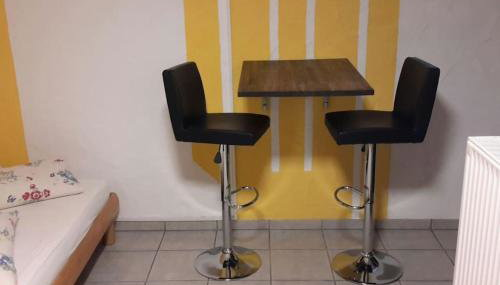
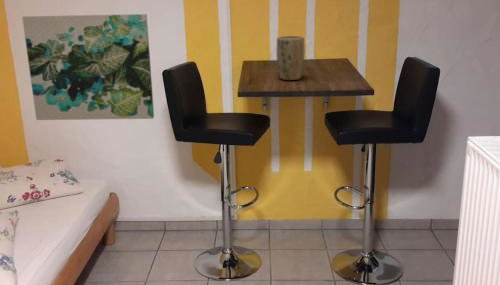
+ wall art (90, 68)
+ plant pot (290, 58)
